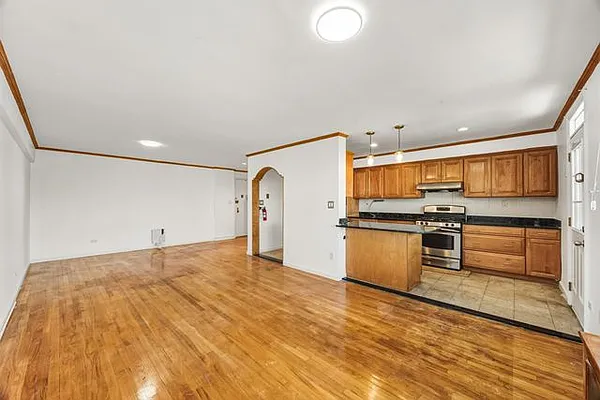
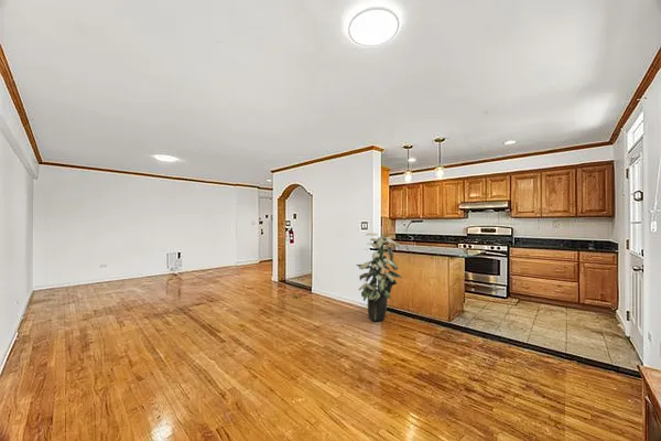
+ indoor plant (377, 276)
